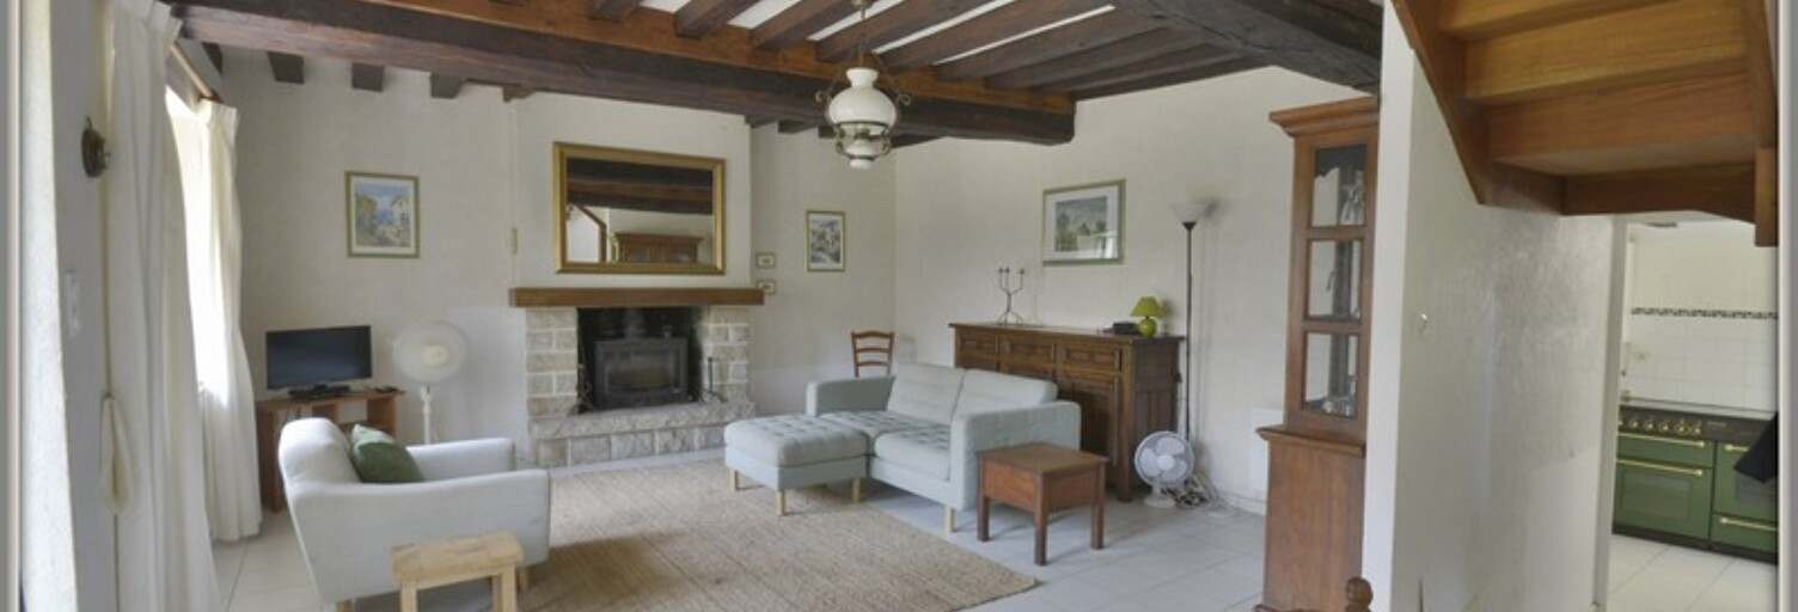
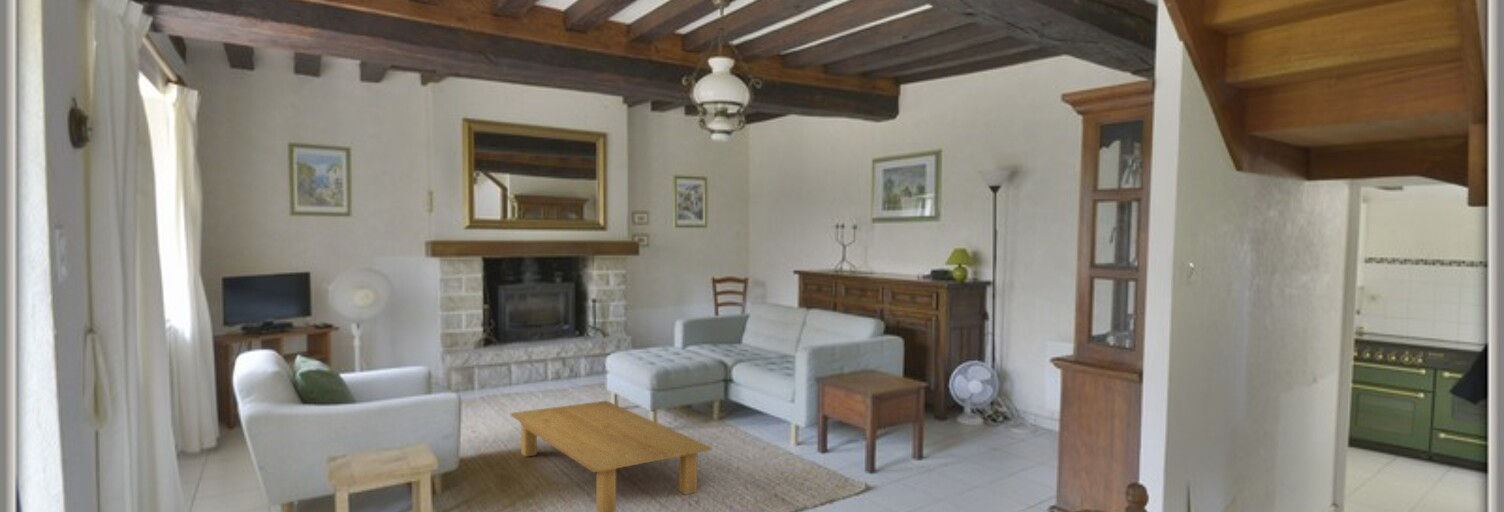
+ coffee table (602, 450)
